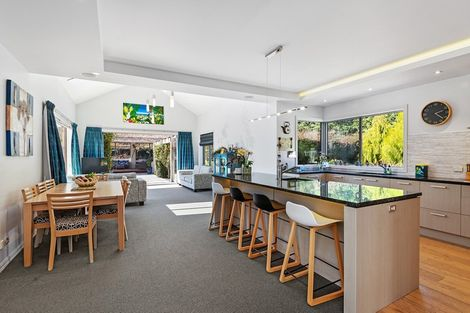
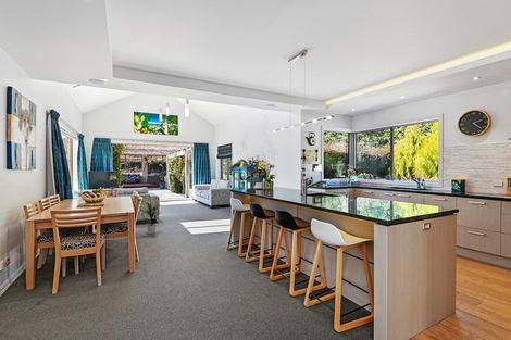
+ indoor plant (152, 216)
